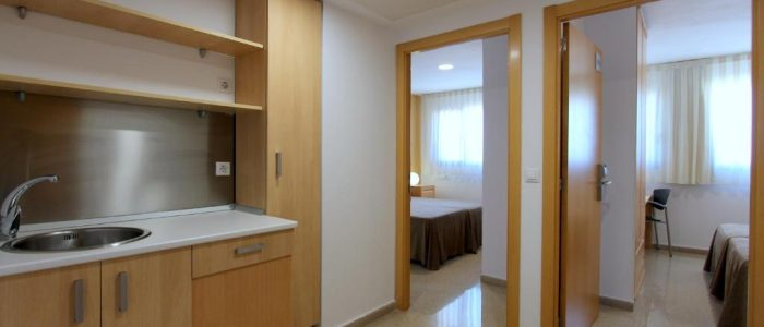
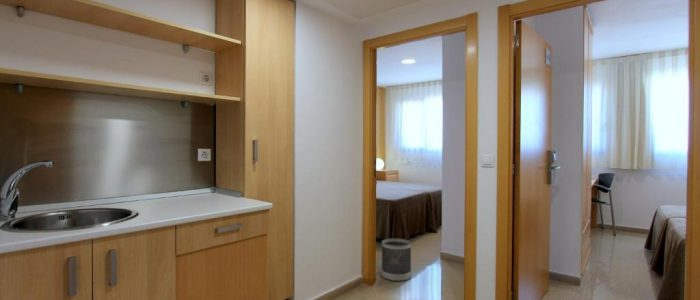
+ wastebasket (396, 258)
